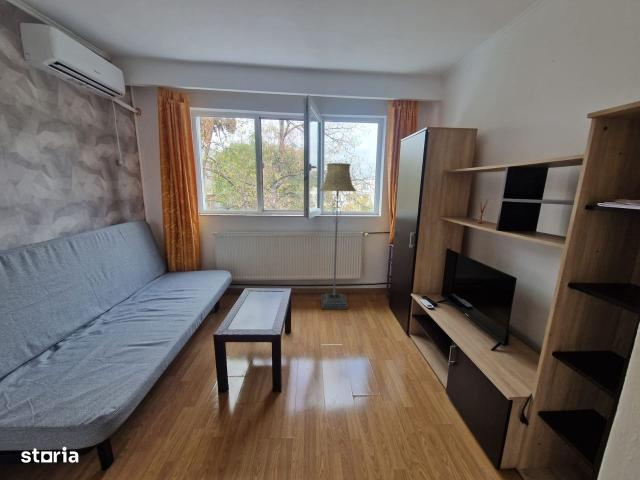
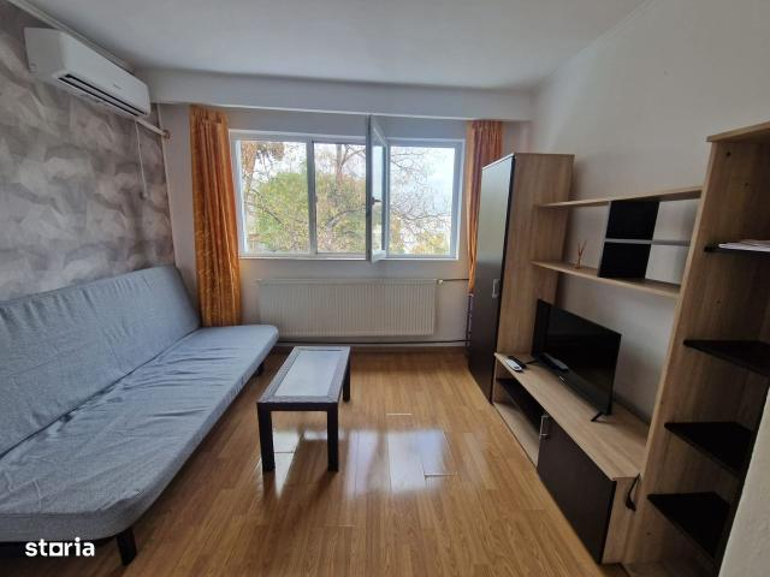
- floor lamp (336, 237)
